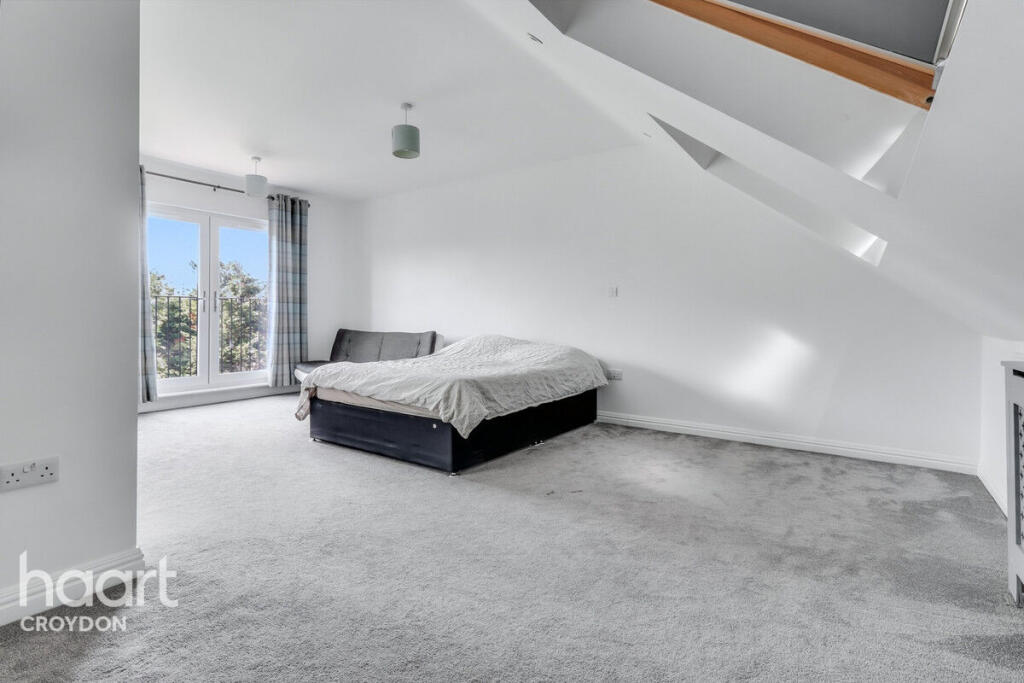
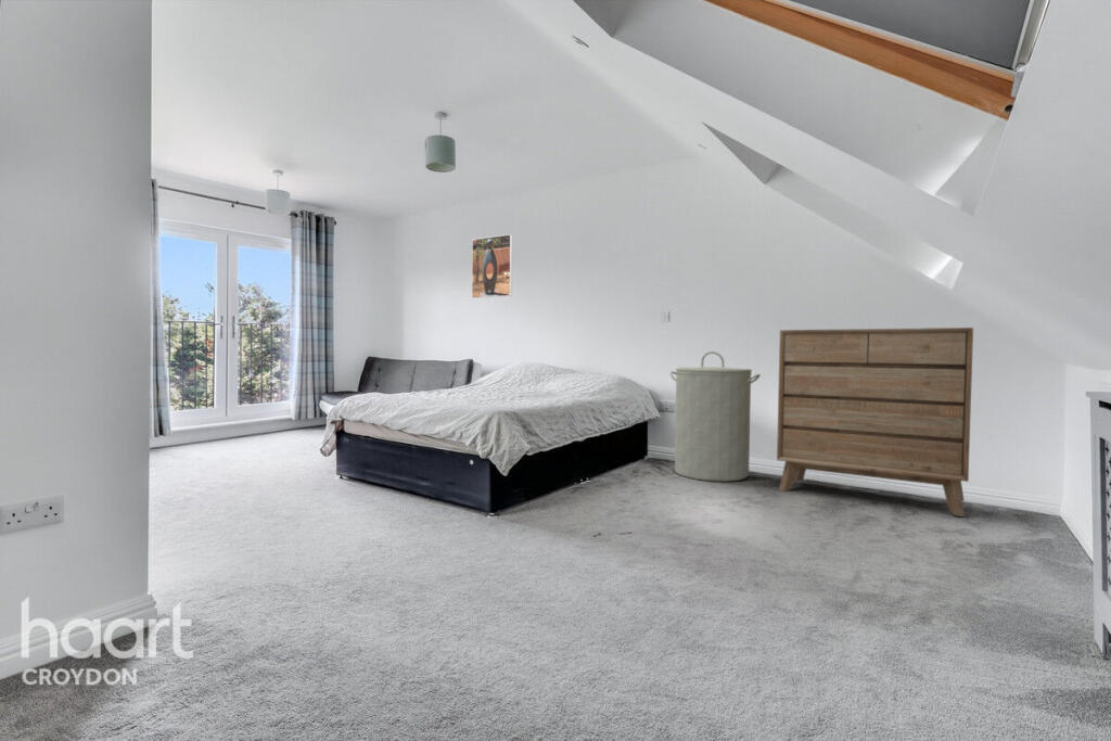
+ laundry hamper (712, 412)
+ dresser (870, 412)
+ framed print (491, 267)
